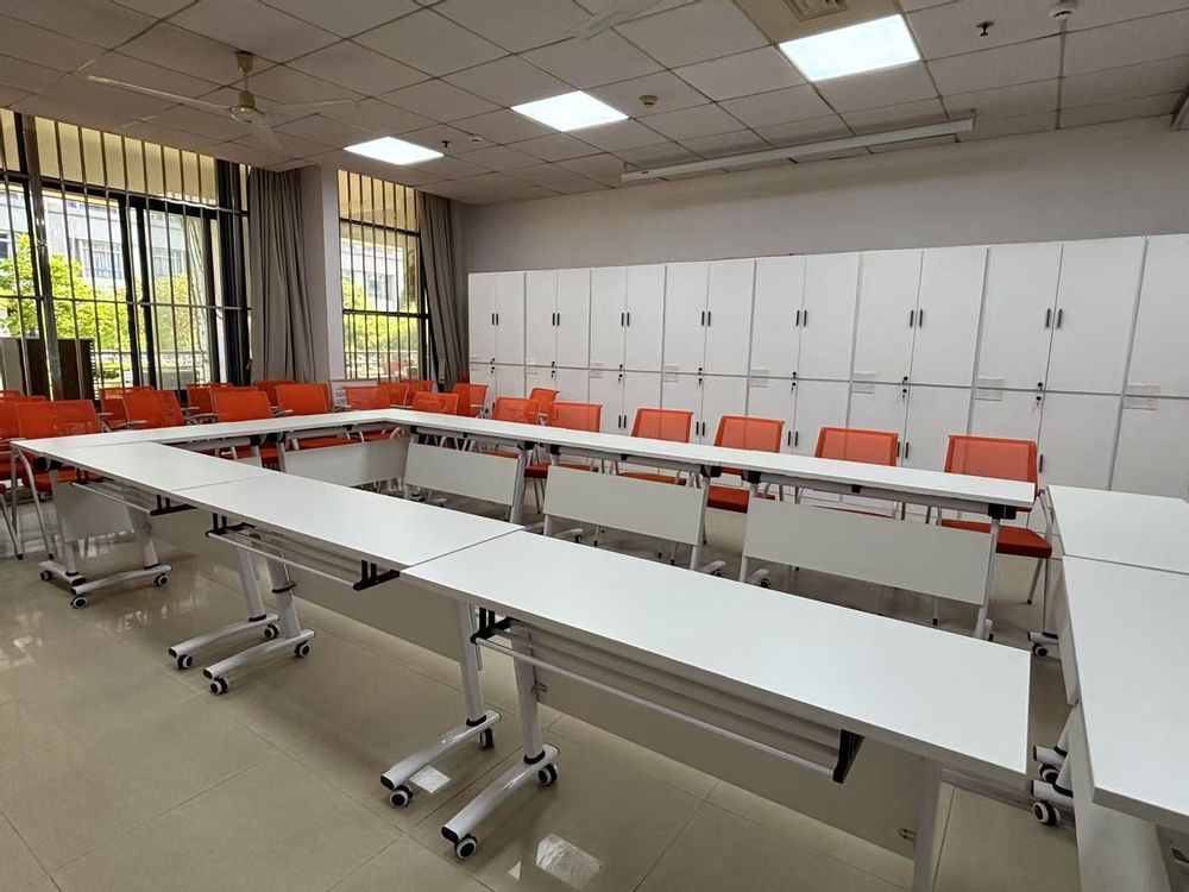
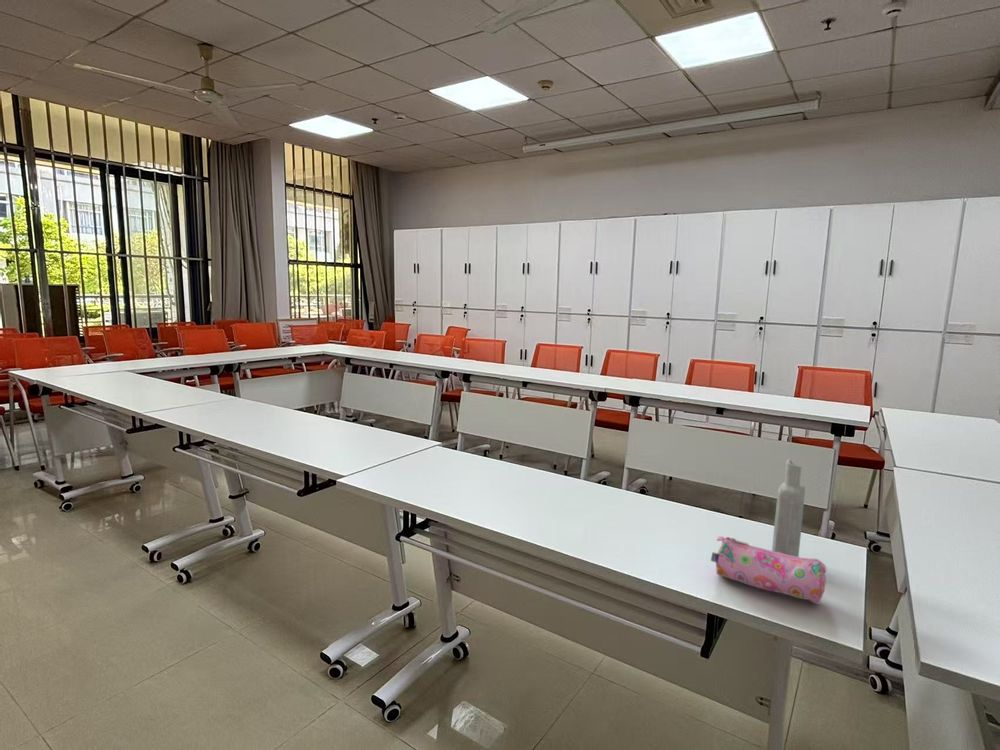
+ bottle (789, 511)
+ pencil case (767, 568)
